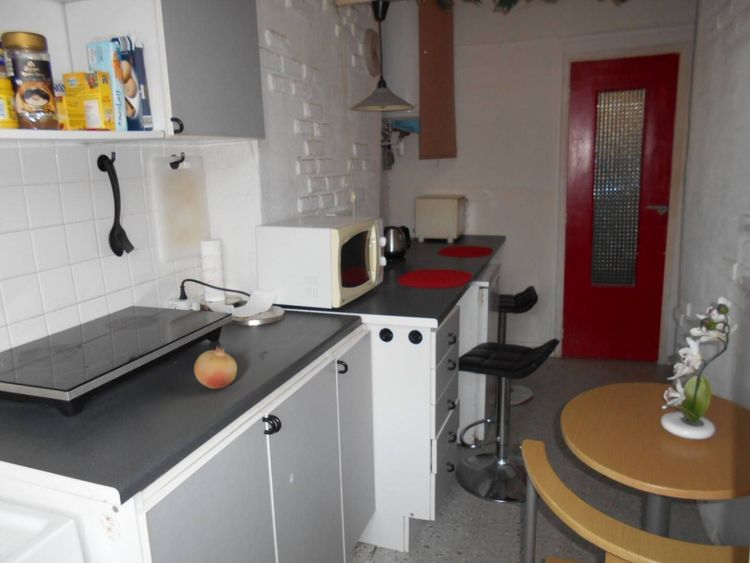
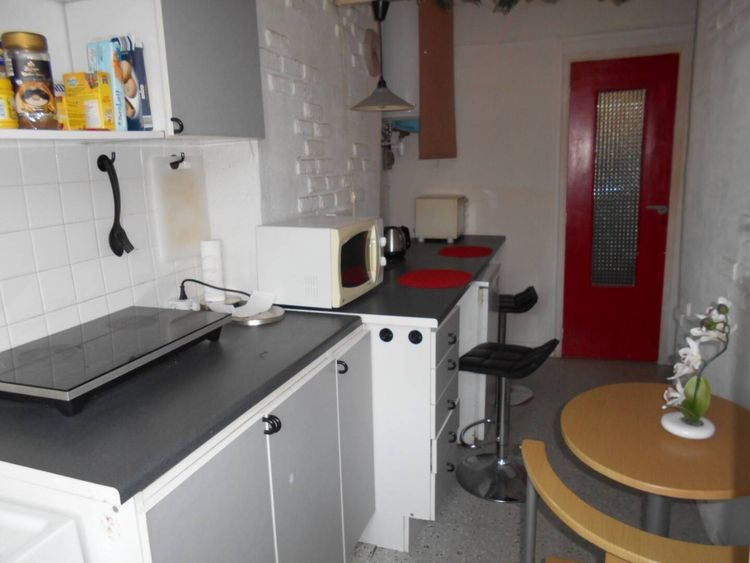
- fruit (215, 366)
